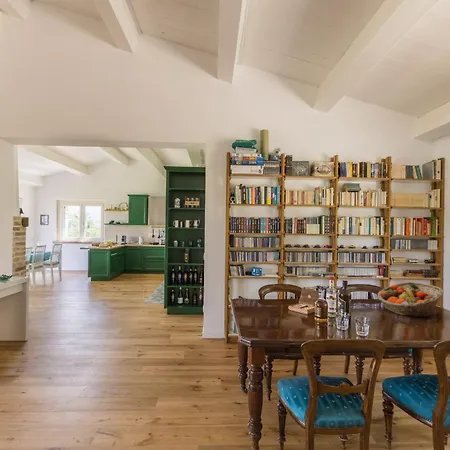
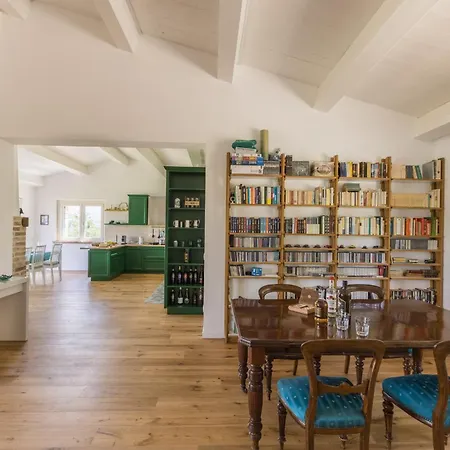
- fruit basket (408, 298)
